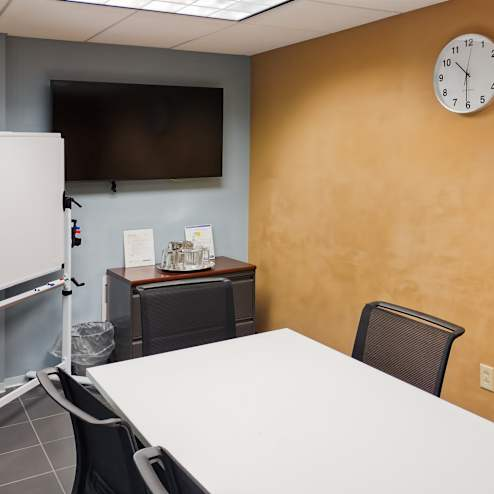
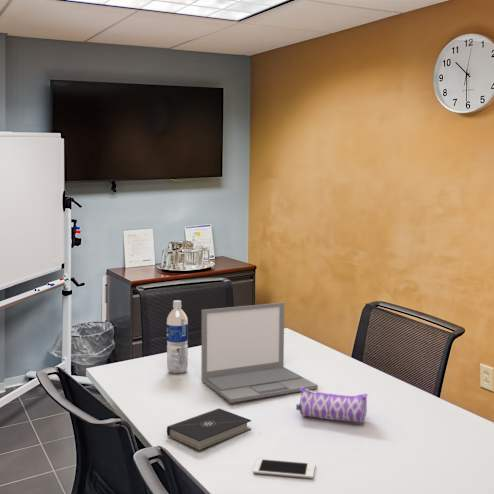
+ cell phone (284, 468)
+ laptop (258, 348)
+ water bottle (177, 336)
+ pencil case (332, 404)
+ book (209, 427)
